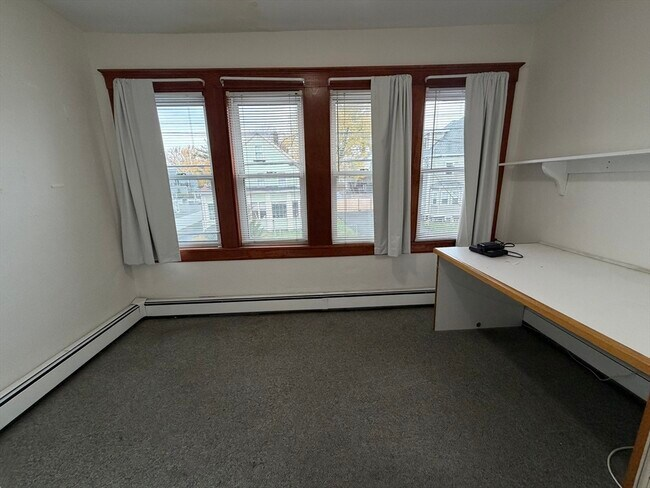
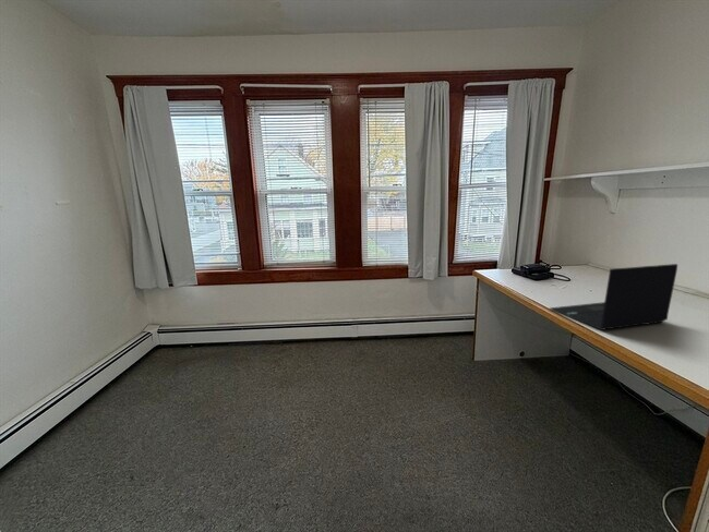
+ laptop (608, 289)
